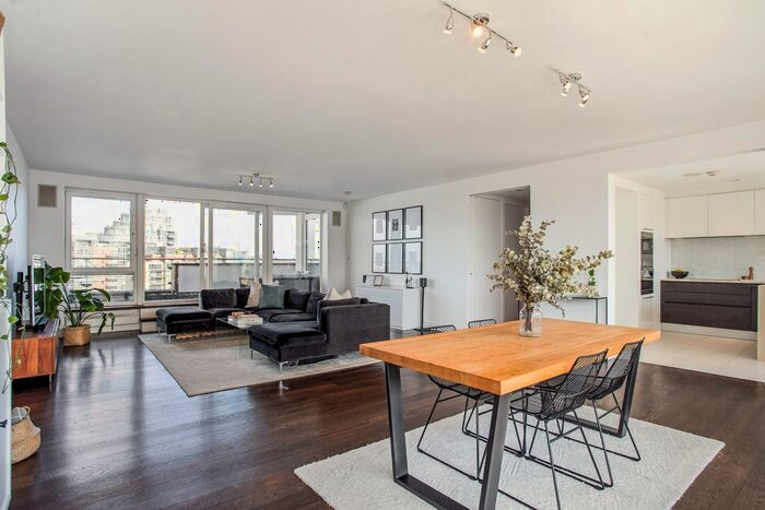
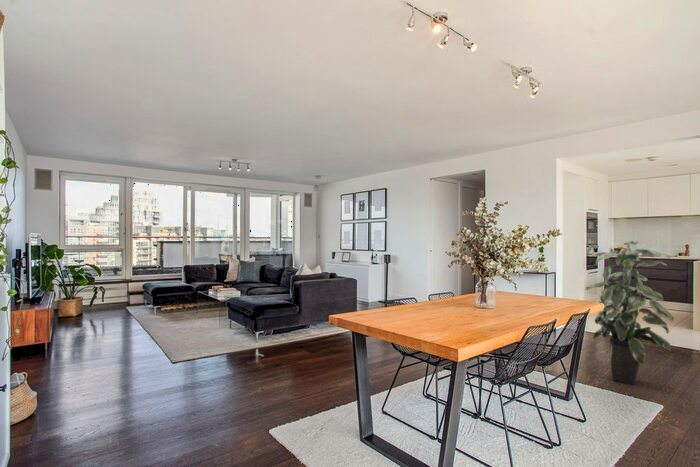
+ indoor plant (628, 312)
